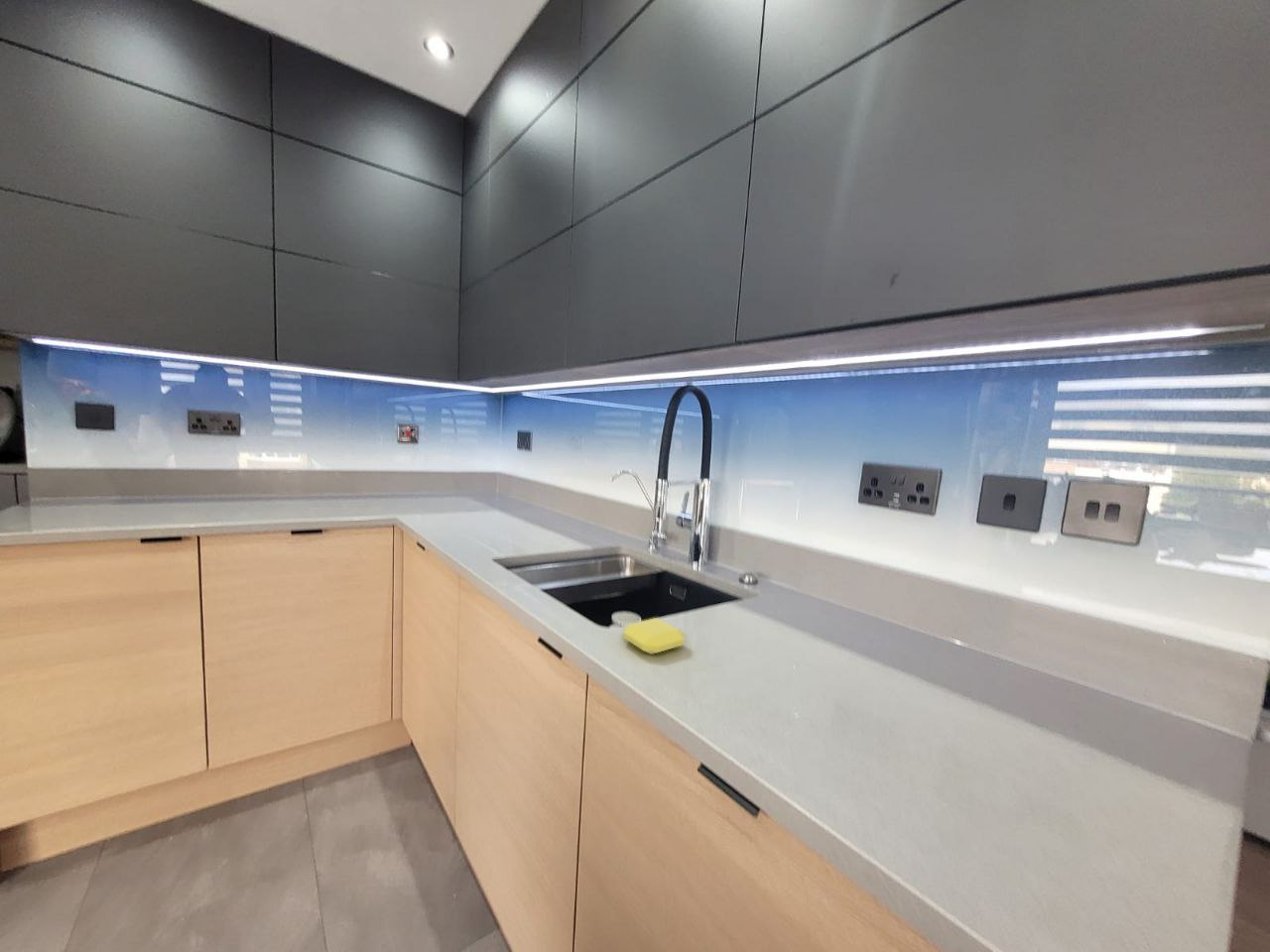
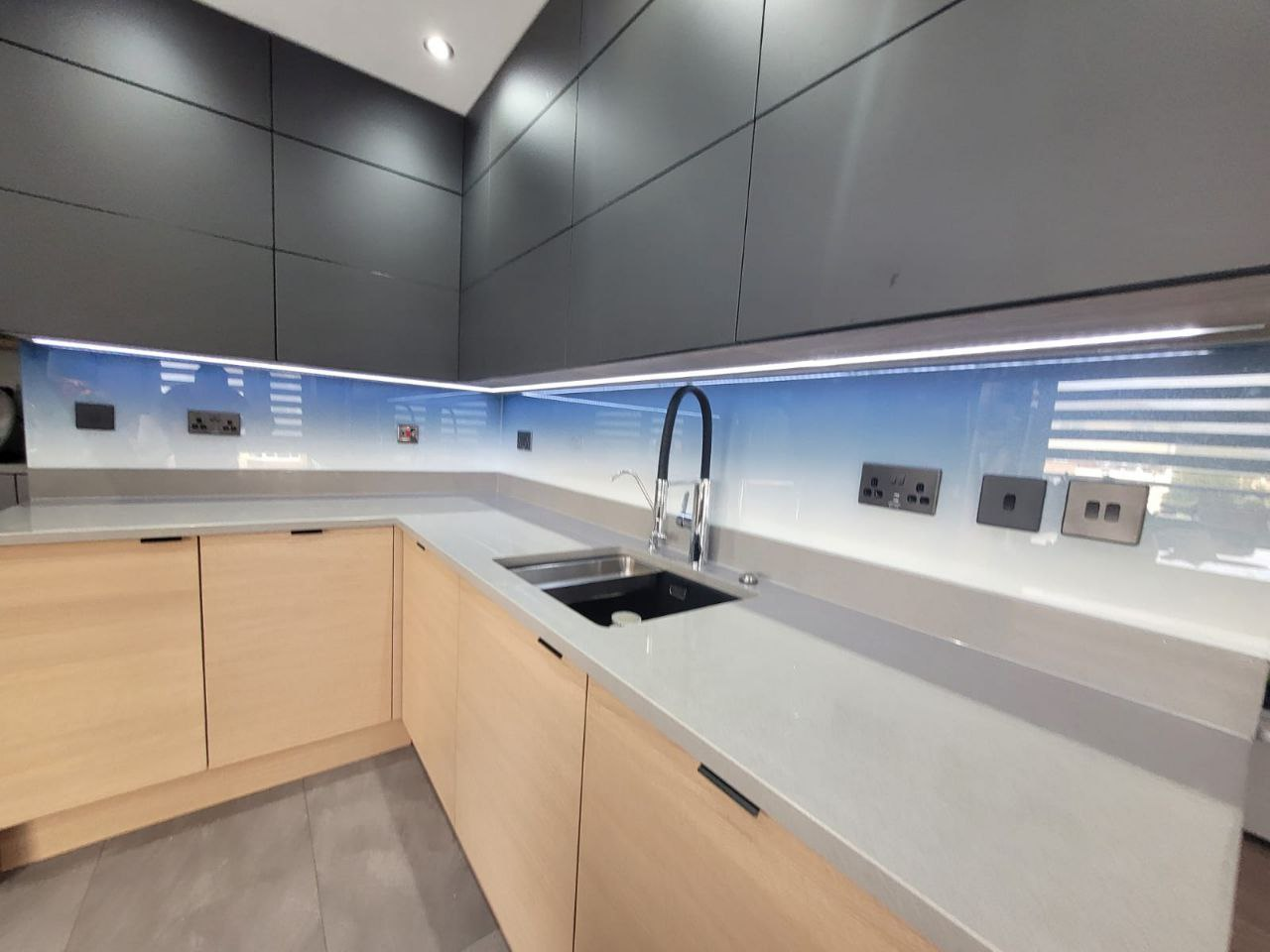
- soap bar (654, 635)
